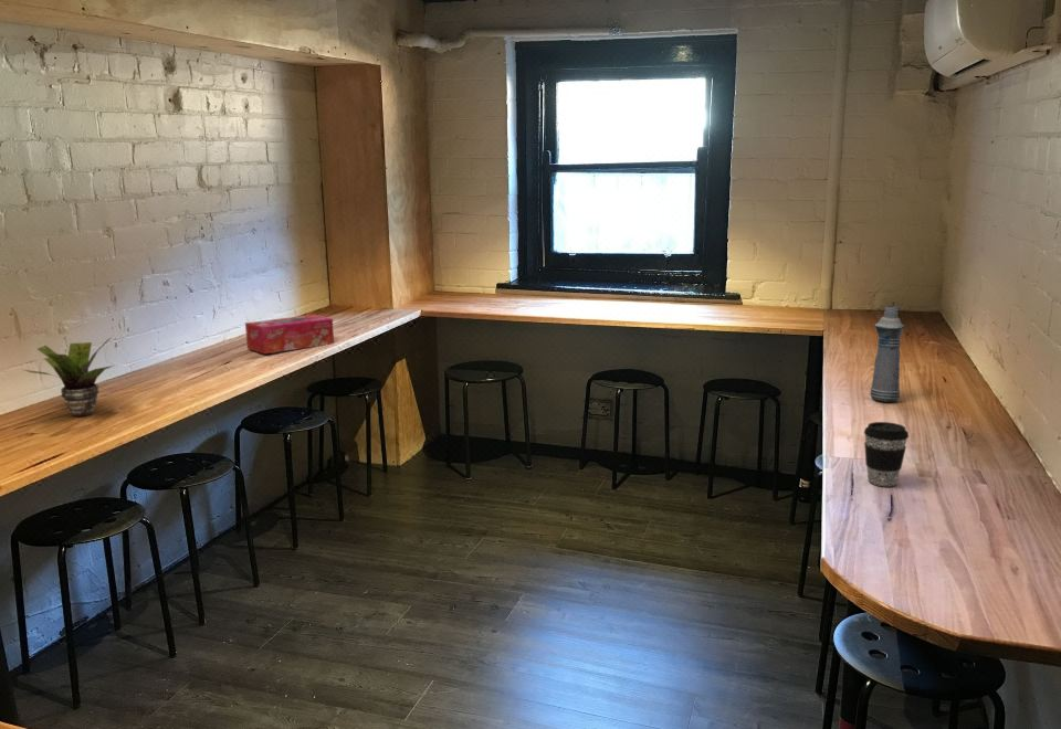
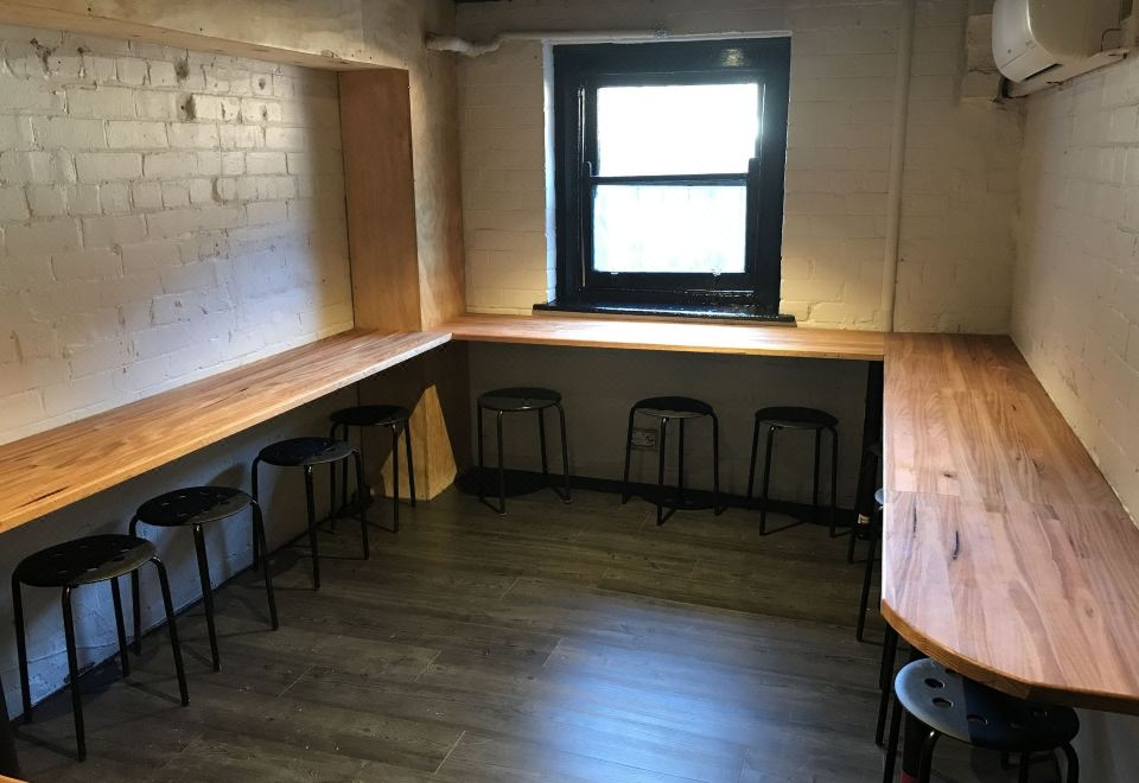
- bottle (887, 352)
- potted plant (78, 377)
- tissue box (290, 332)
- coffee cup (884, 454)
